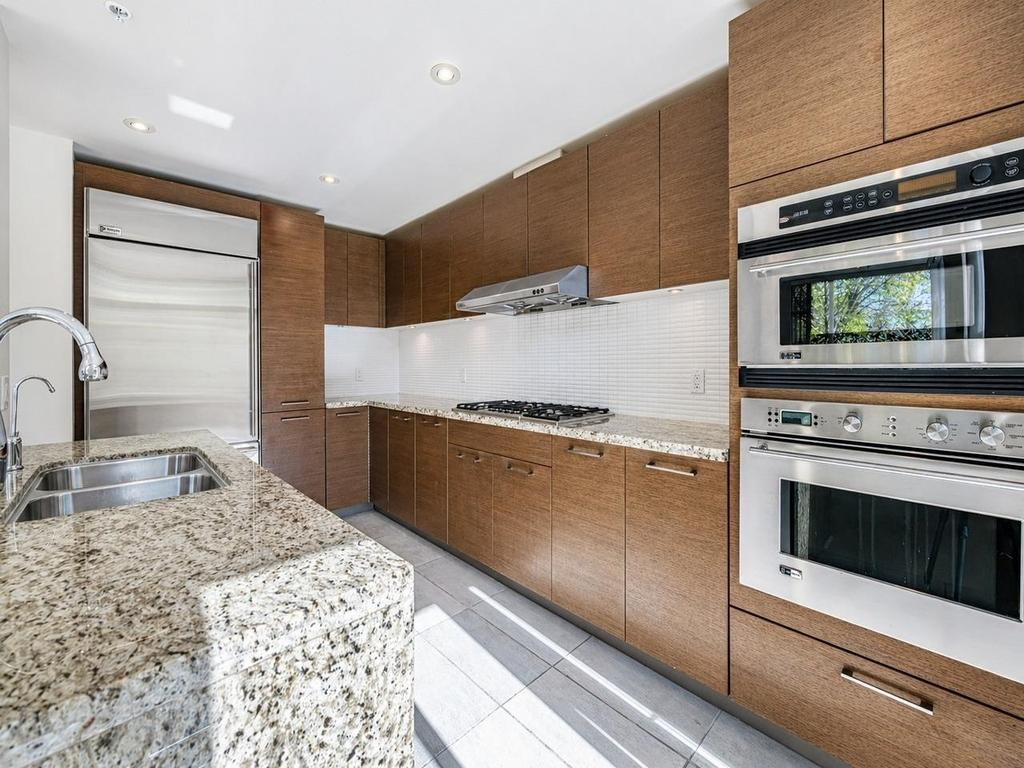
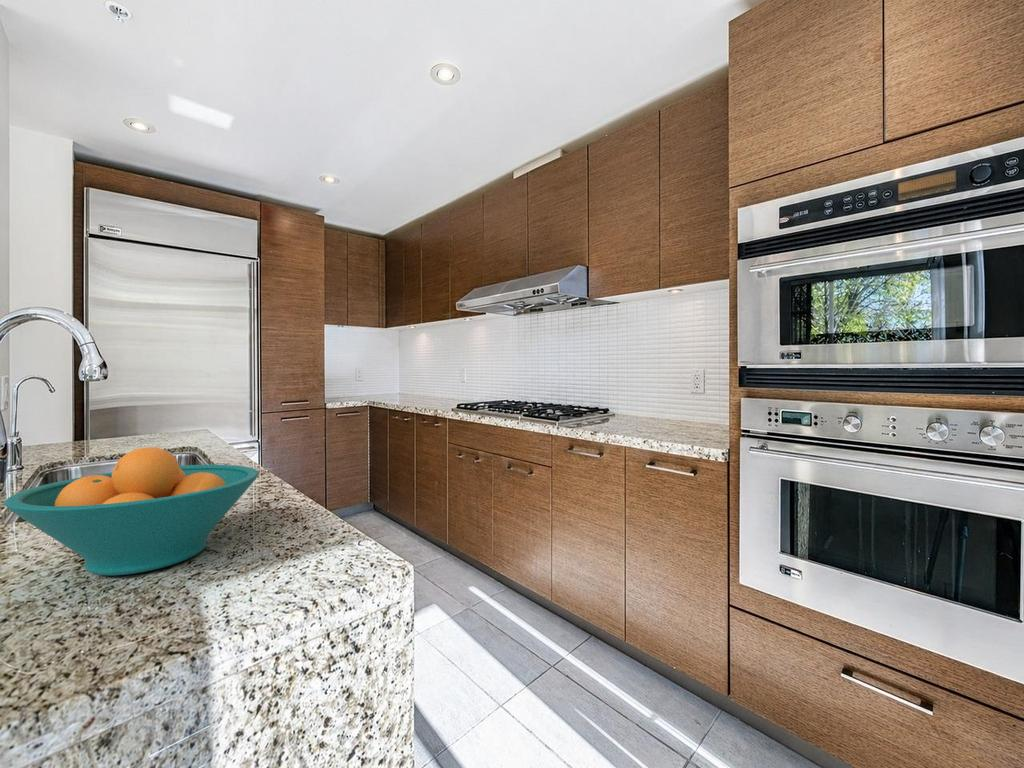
+ fruit bowl (149, 502)
